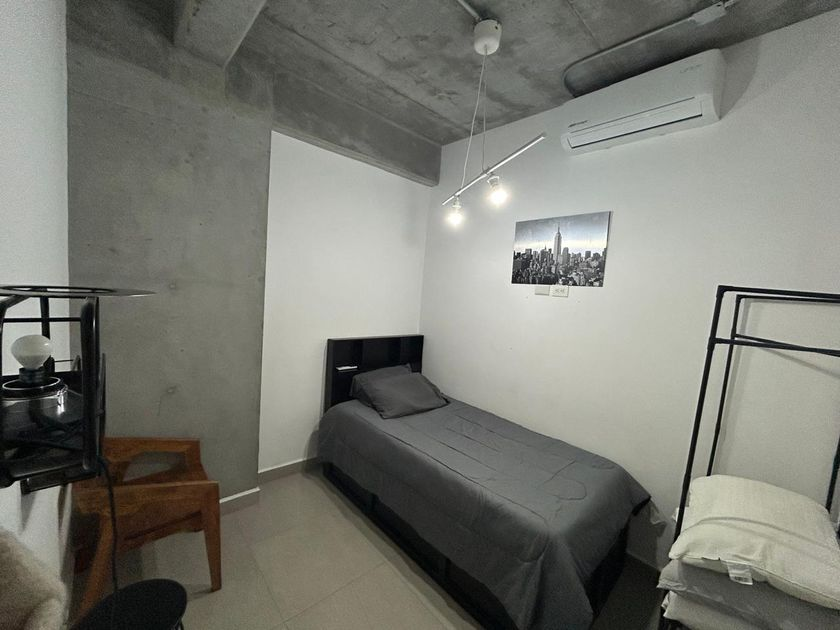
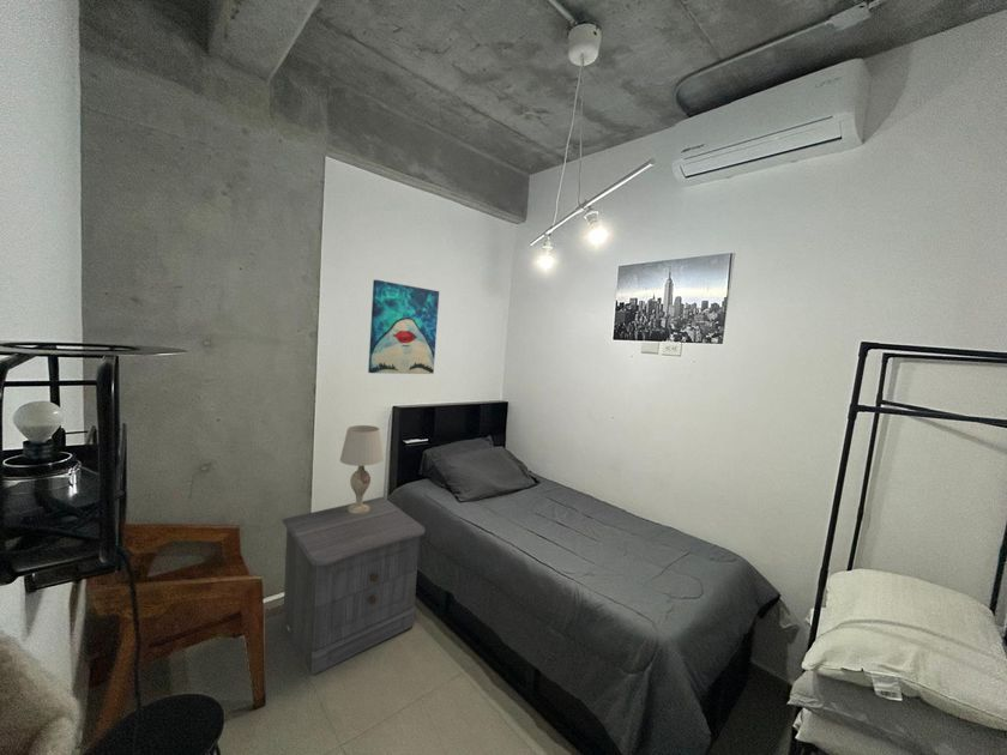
+ wall art (405, 330)
+ table lamp (361, 469)
+ nightstand (352, 574)
